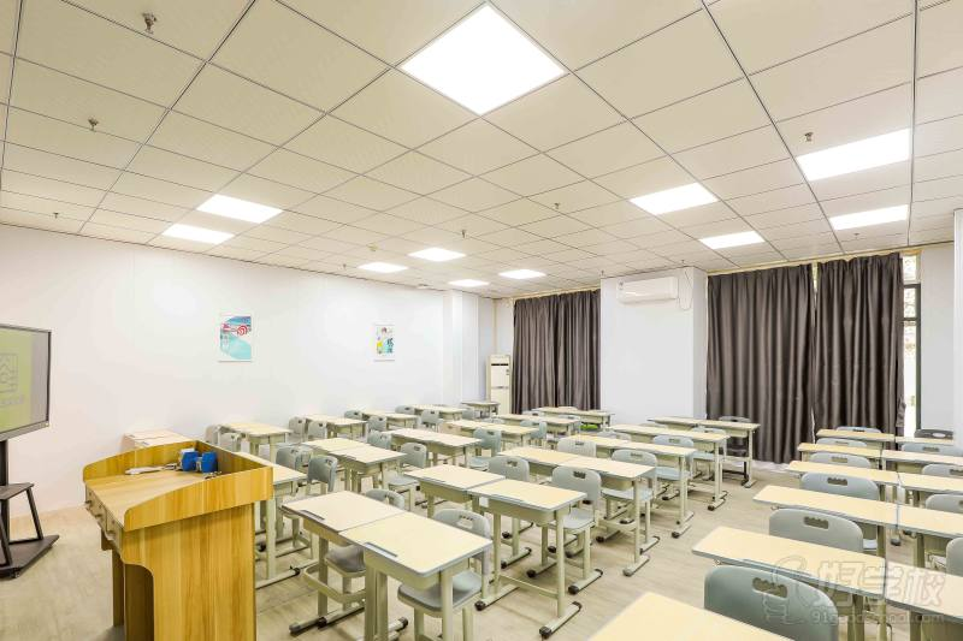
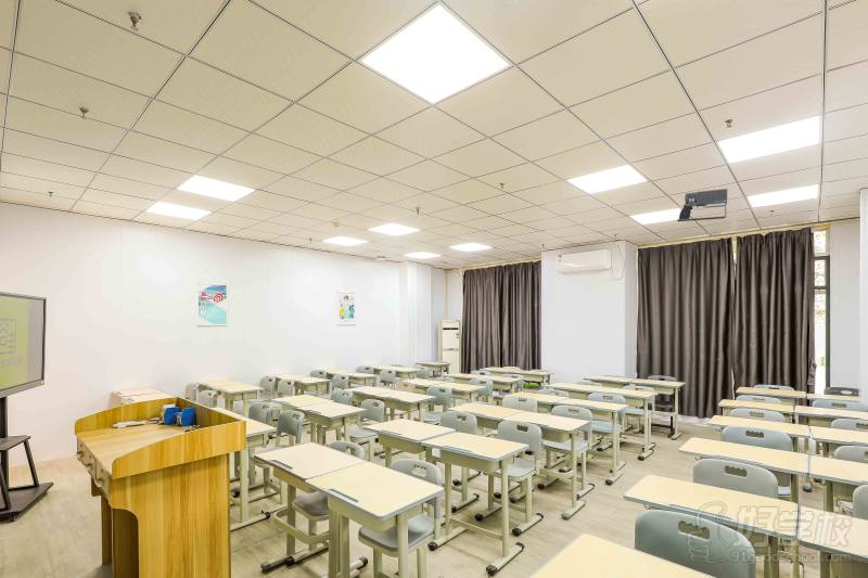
+ projector (701, 205)
